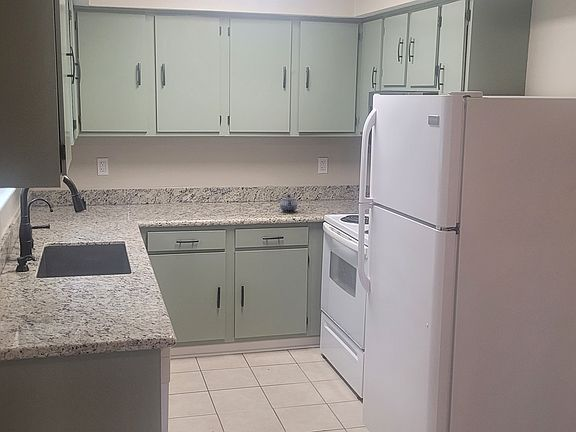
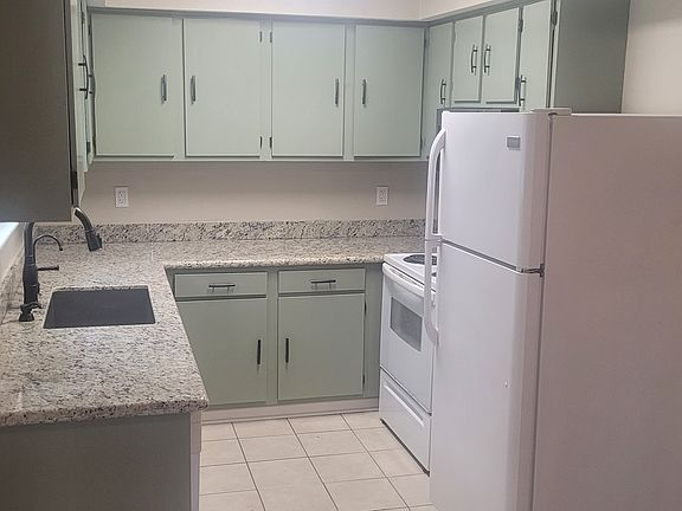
- teapot (288, 203)
